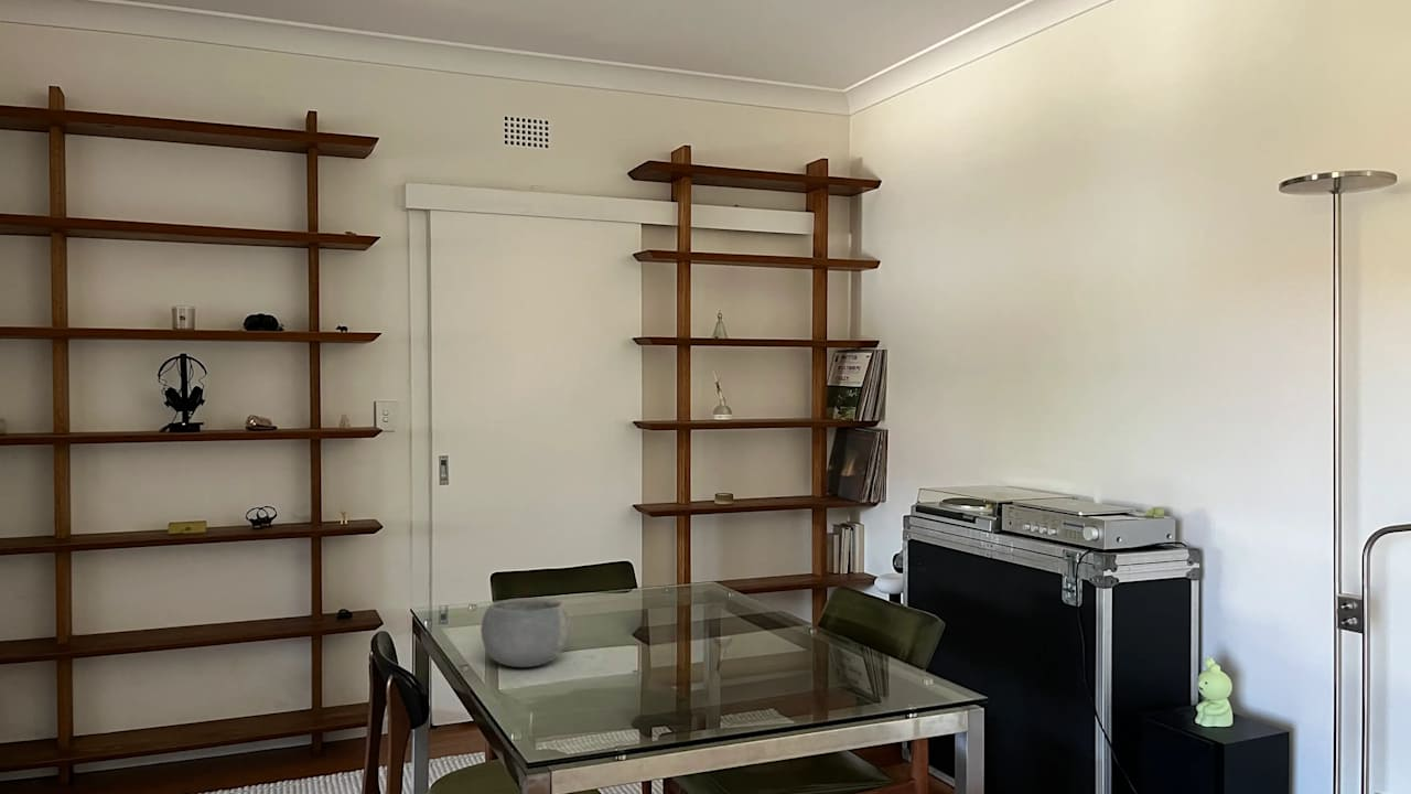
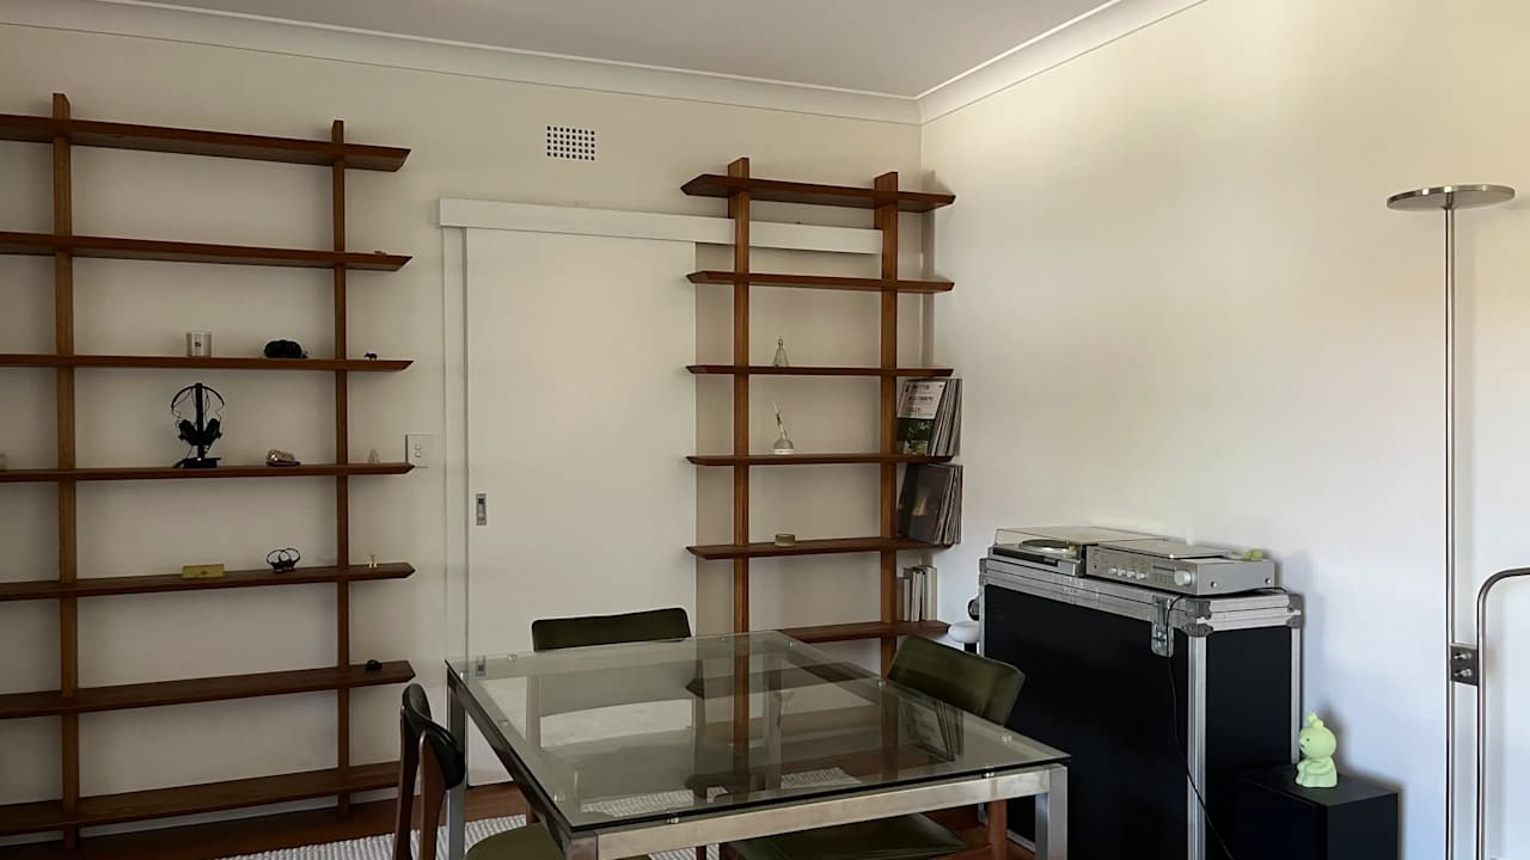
- bowl (526, 633)
